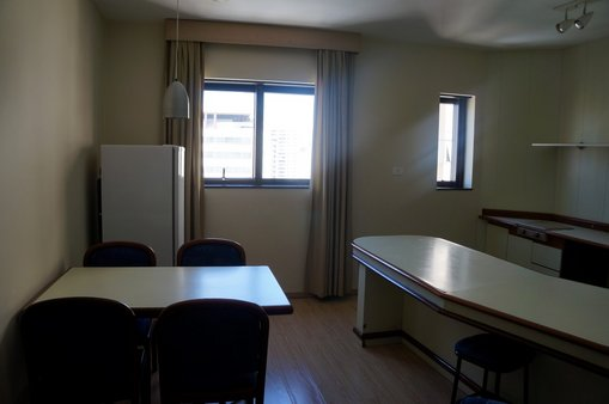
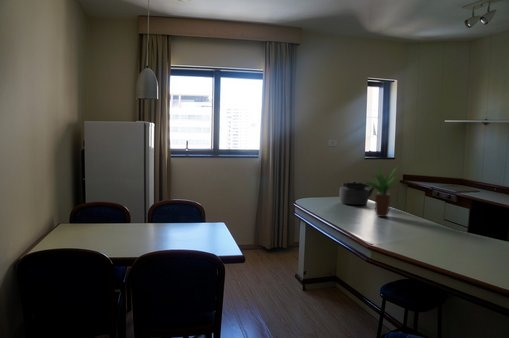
+ kettle (355, 192)
+ potted plant (380, 190)
